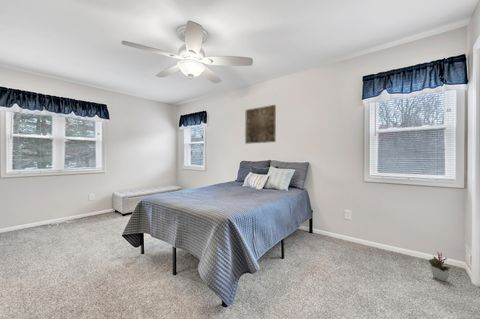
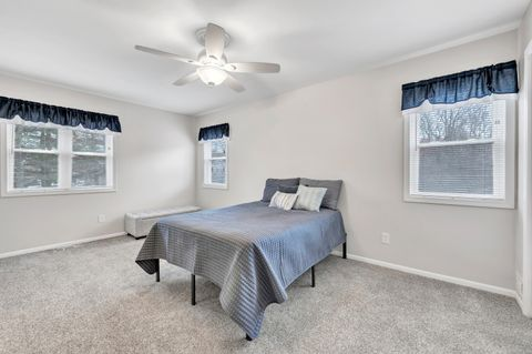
- decorative plant (438, 265)
- wall art (259, 125)
